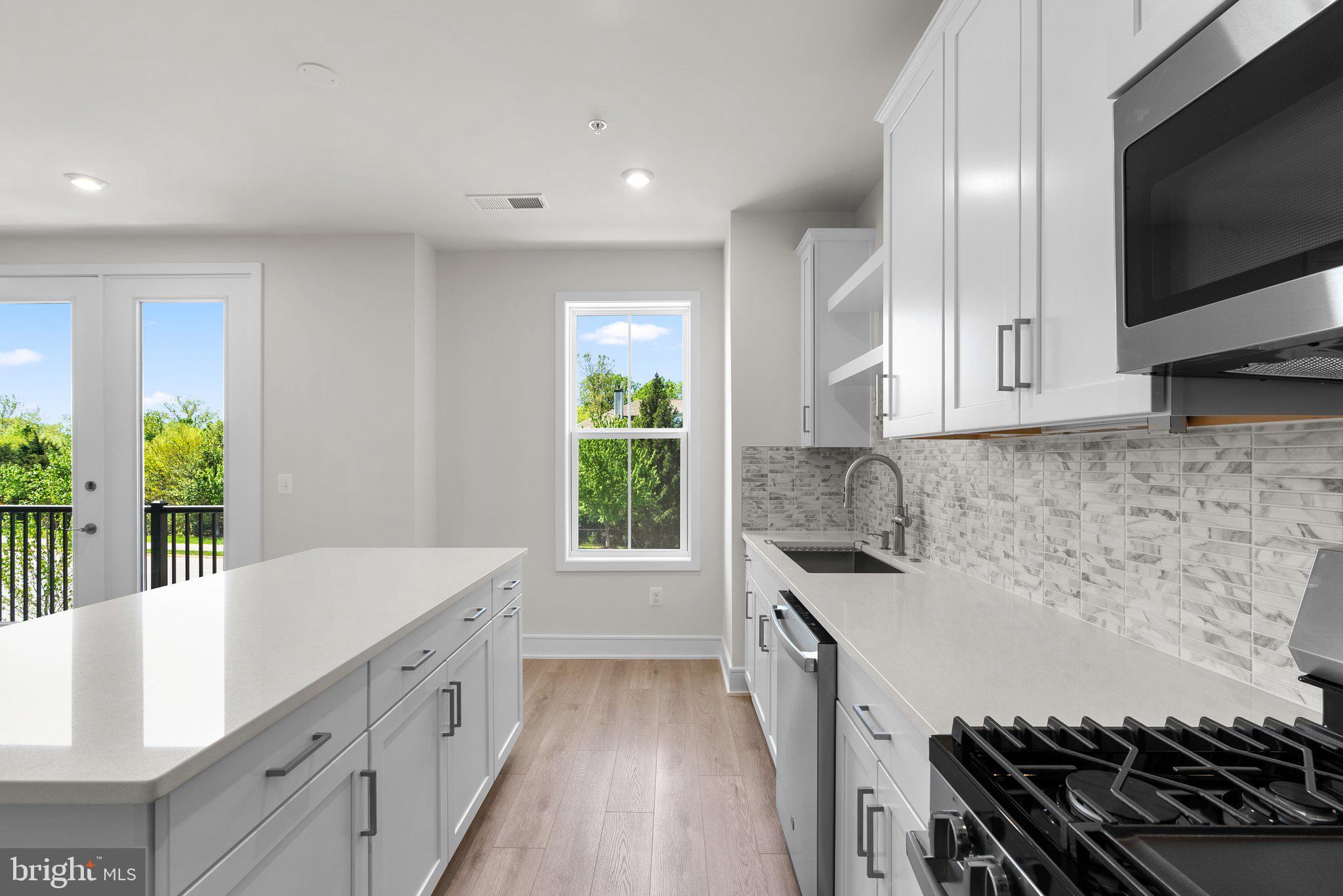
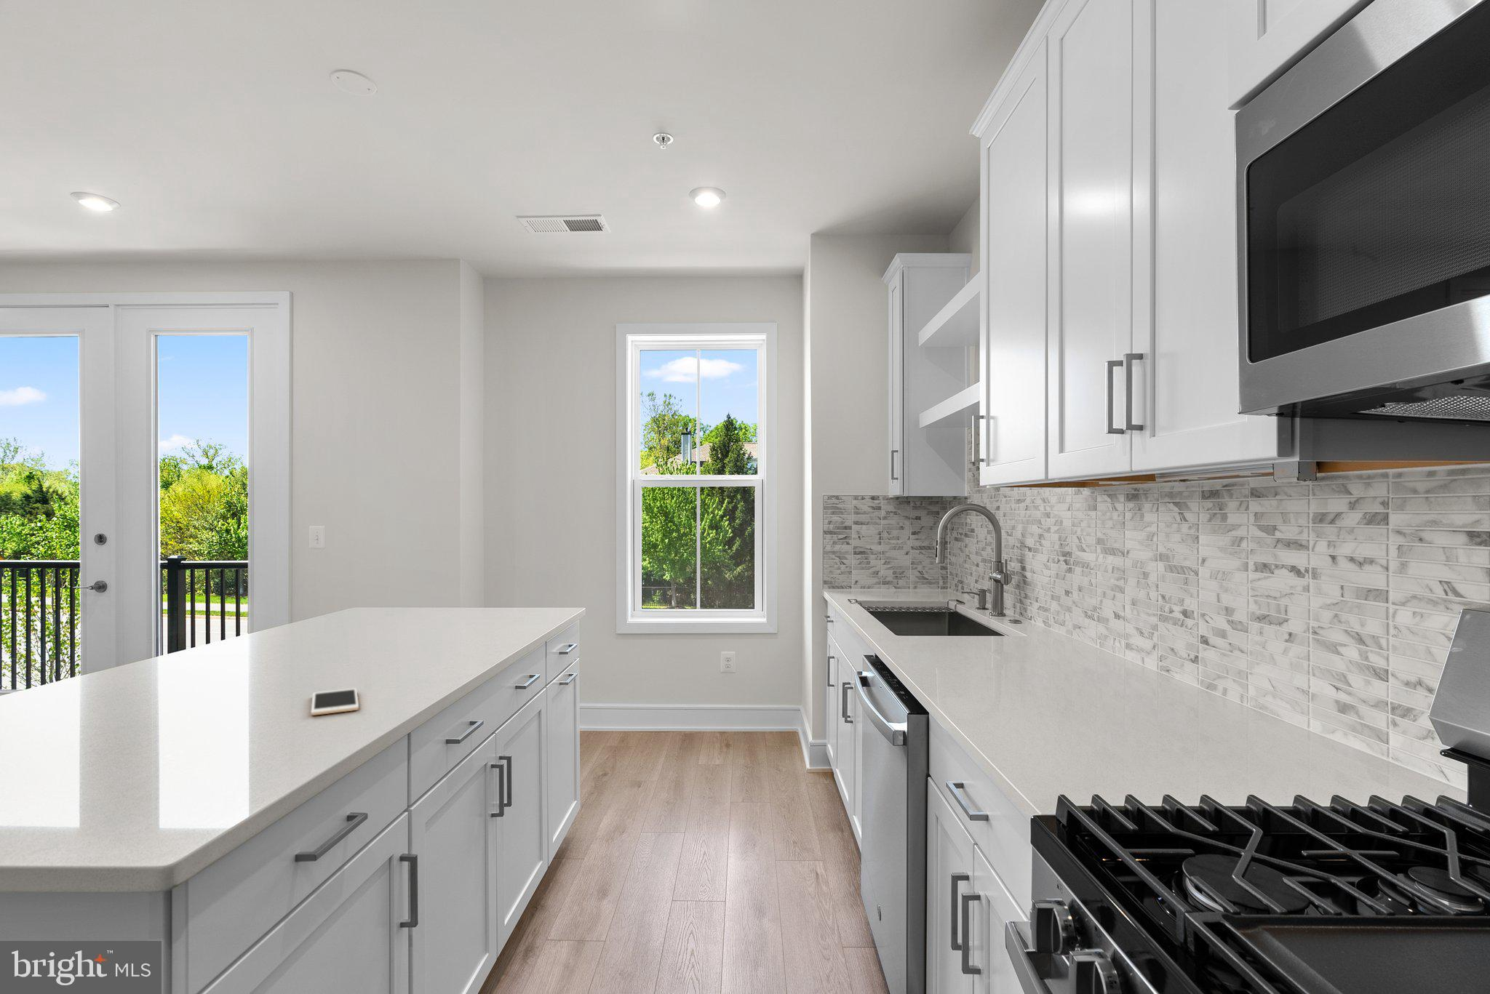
+ cell phone (335, 700)
